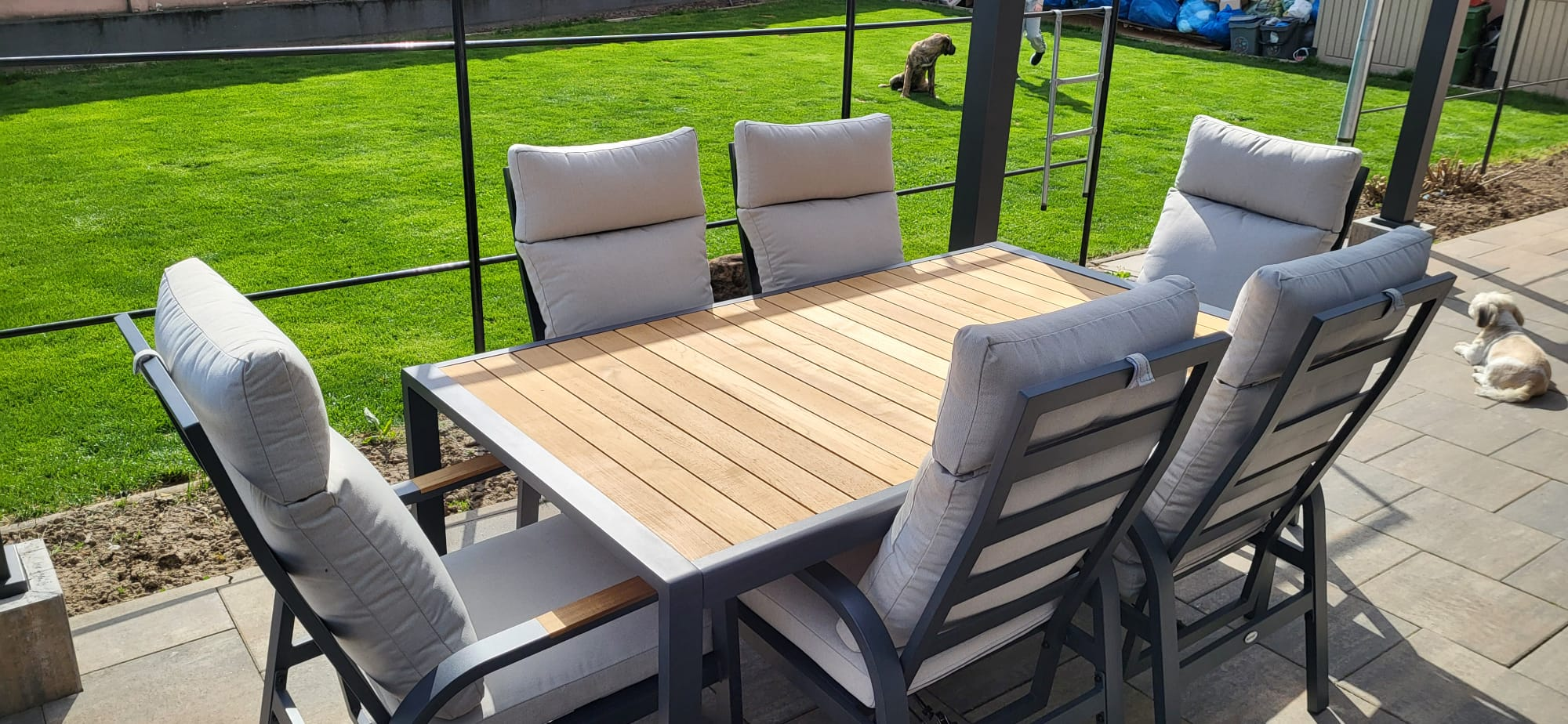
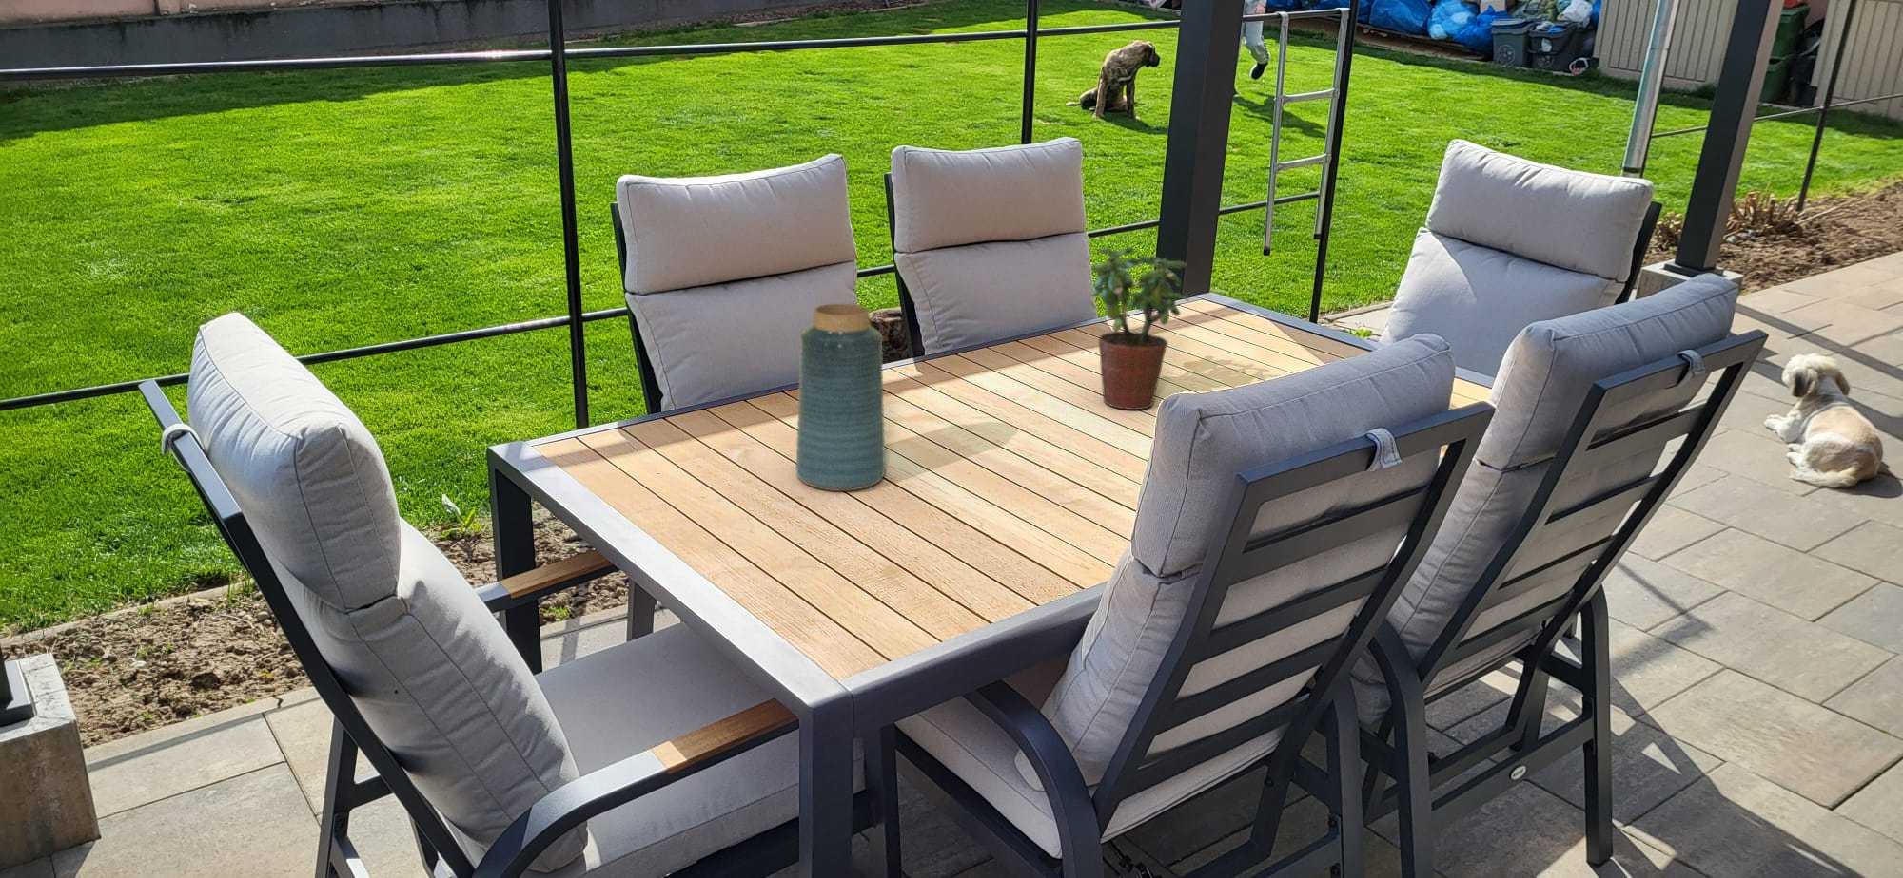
+ potted plant (1126, 323)
+ vase (840, 394)
